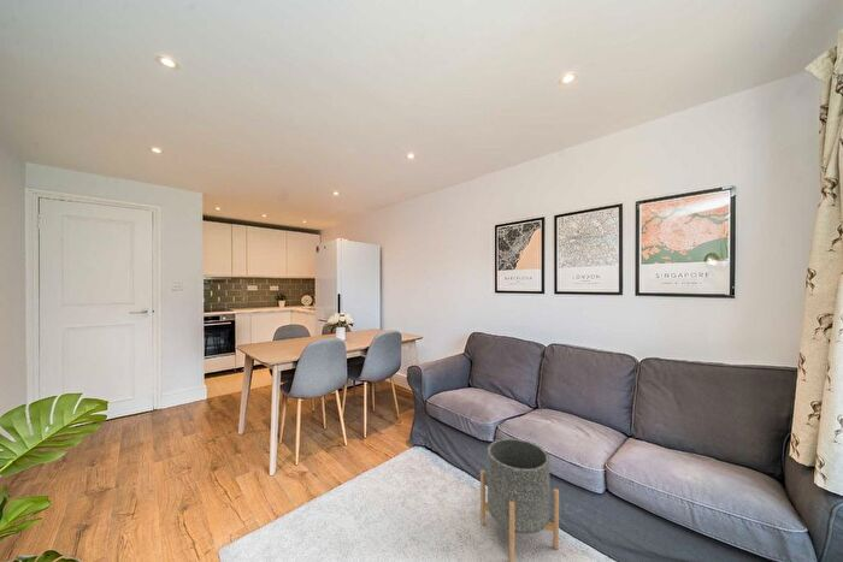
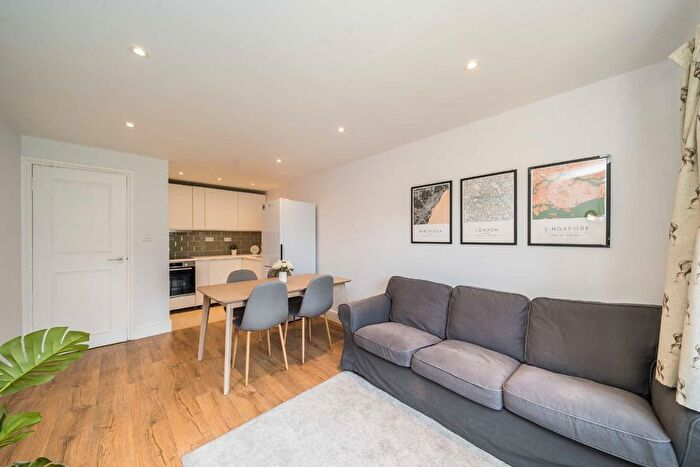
- planter (517, 493)
